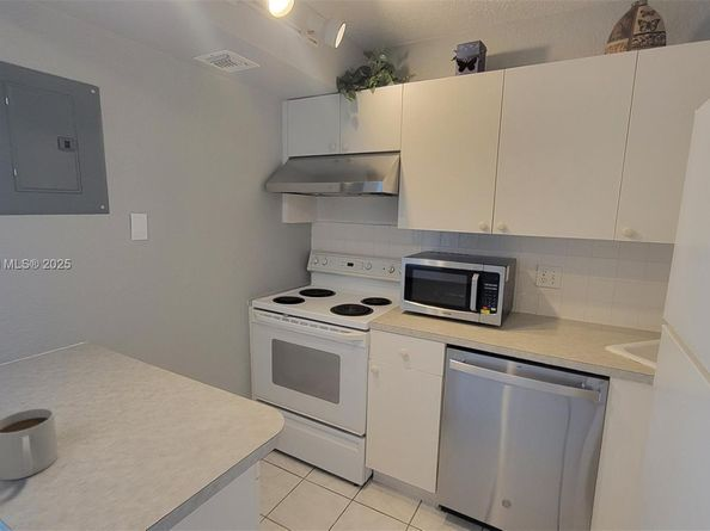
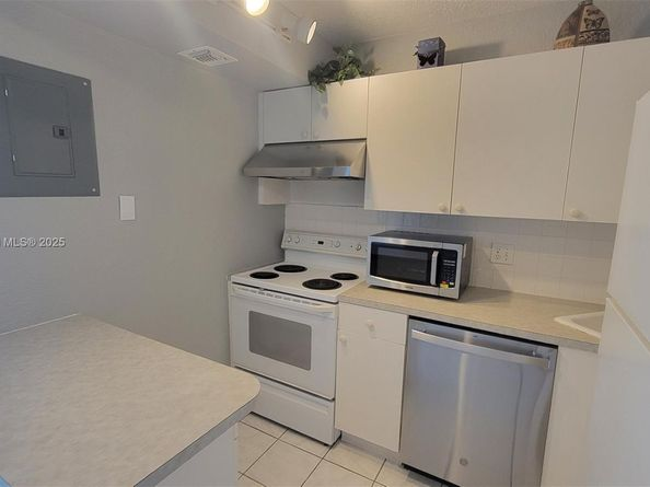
- mug (25, 446)
